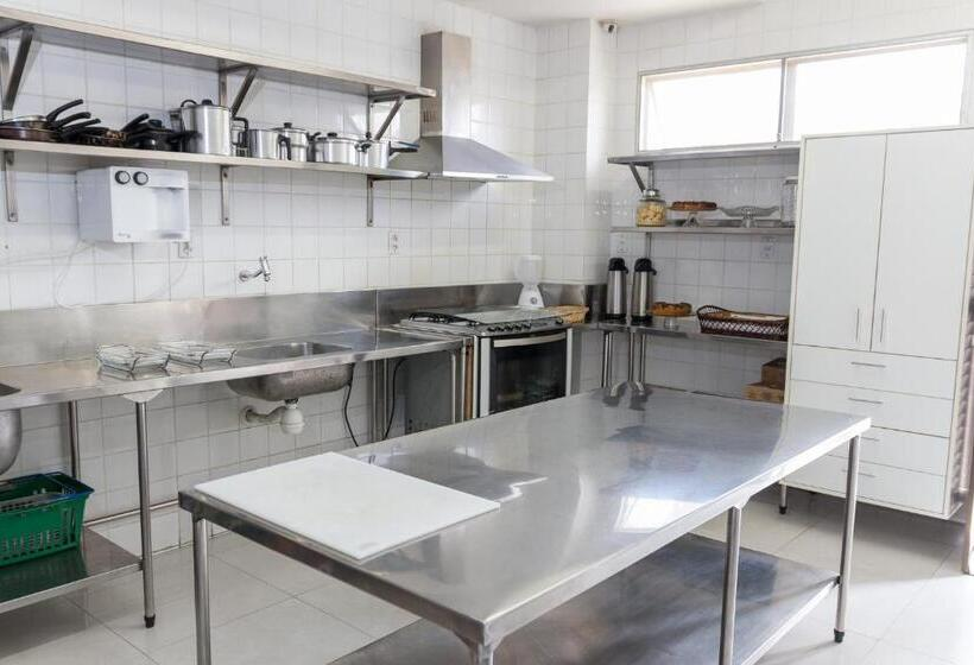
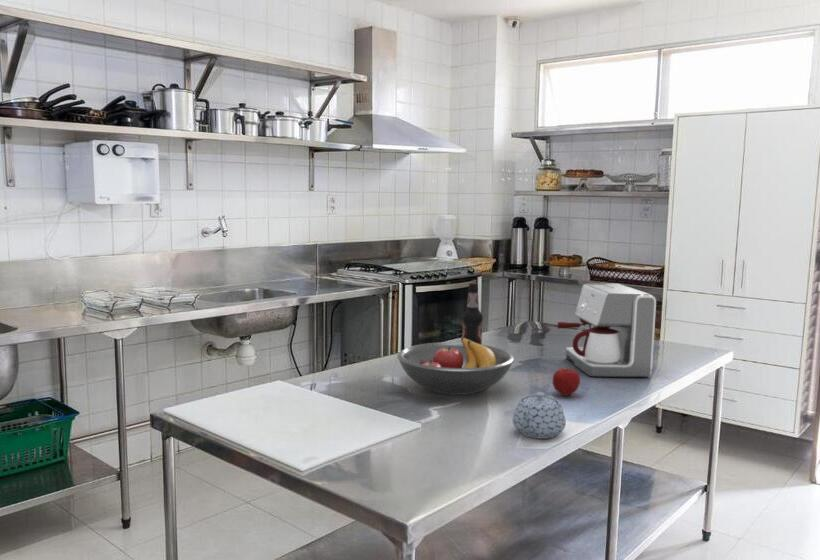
+ bottle (472, 318)
+ fruit bowl (455, 366)
+ teapot (538, 413)
+ apple (566, 381)
+ coffee maker (609, 327)
